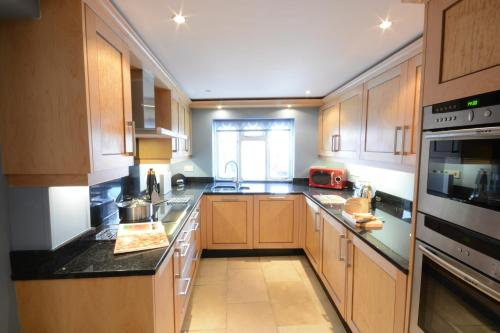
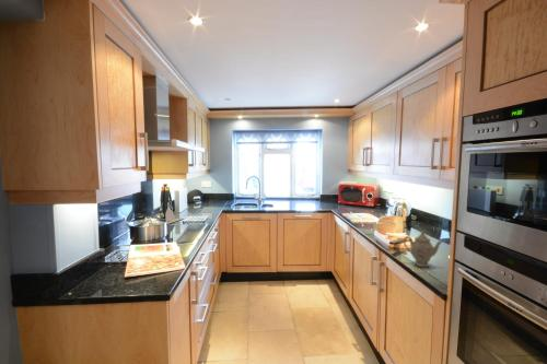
+ chinaware (422, 247)
